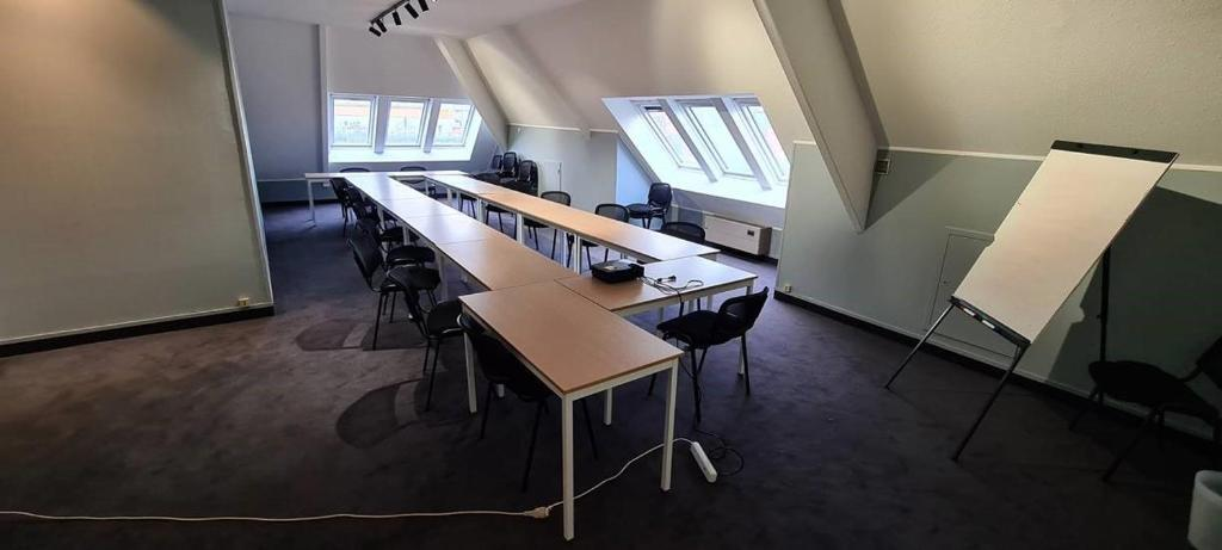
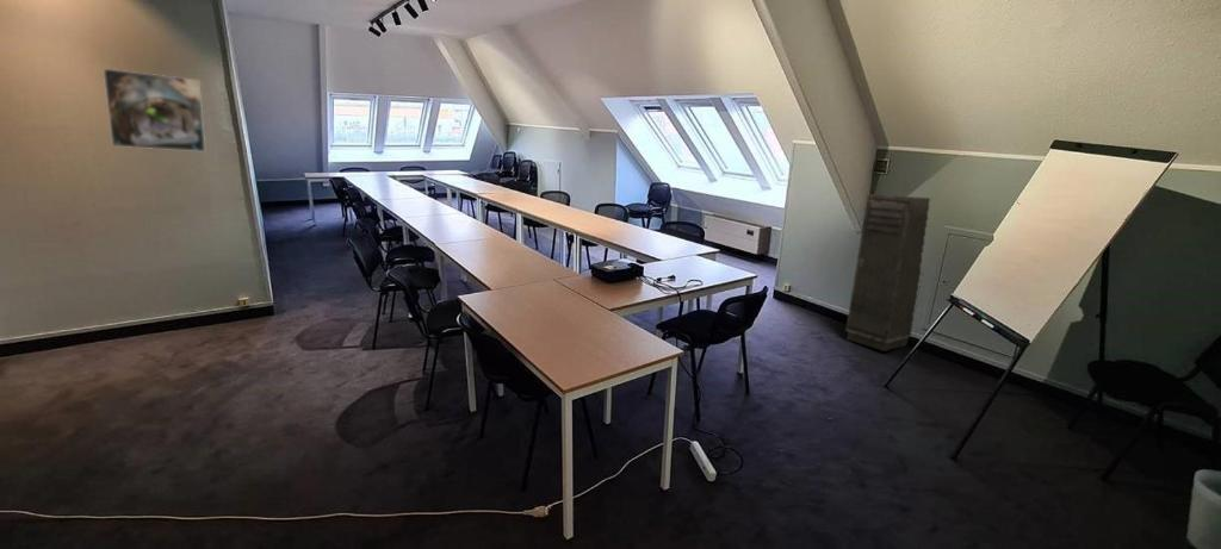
+ storage cabinet (888, 270)
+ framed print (156, 112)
